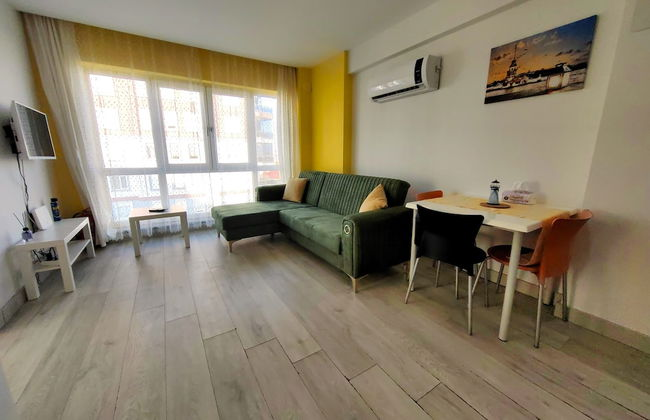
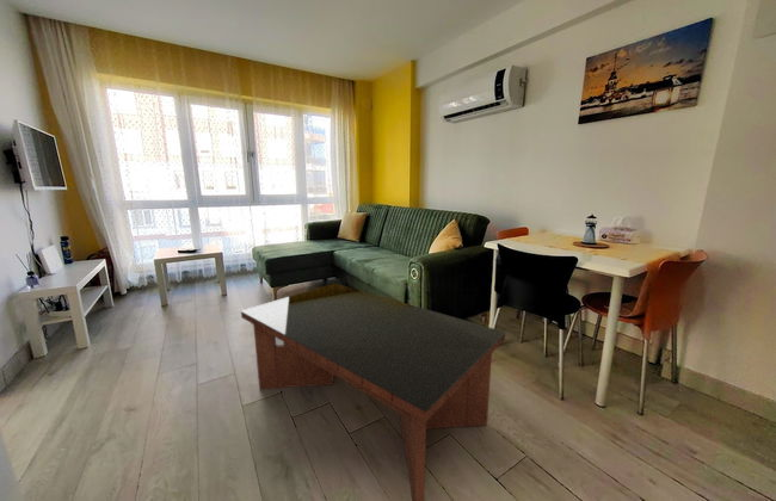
+ coffee table (362, 363)
